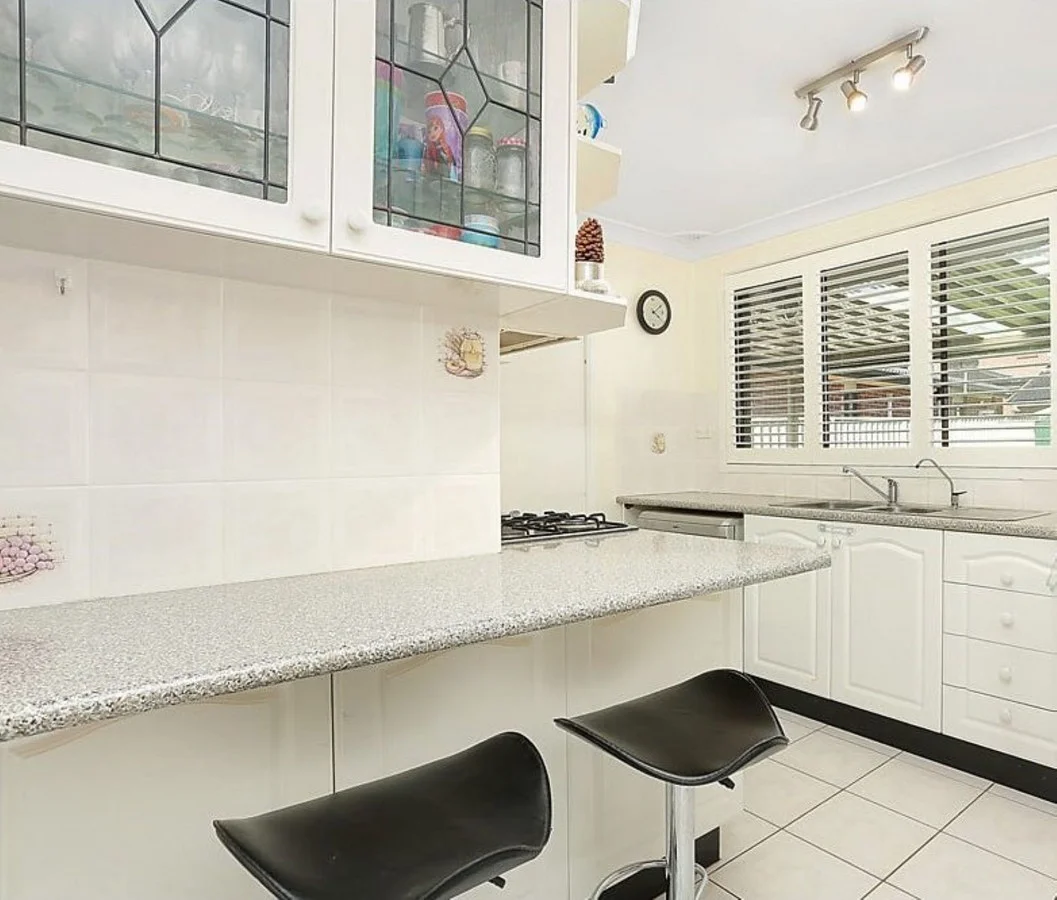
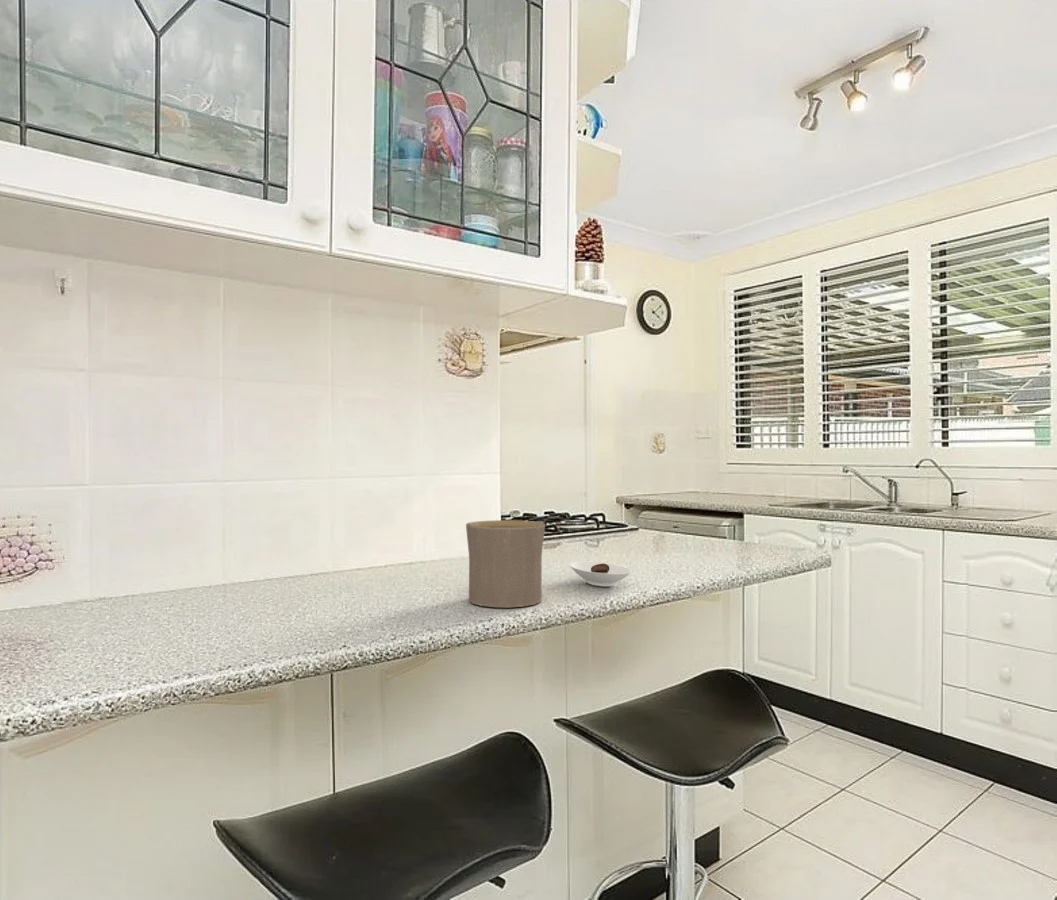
+ saucer (599, 573)
+ cup (505, 561)
